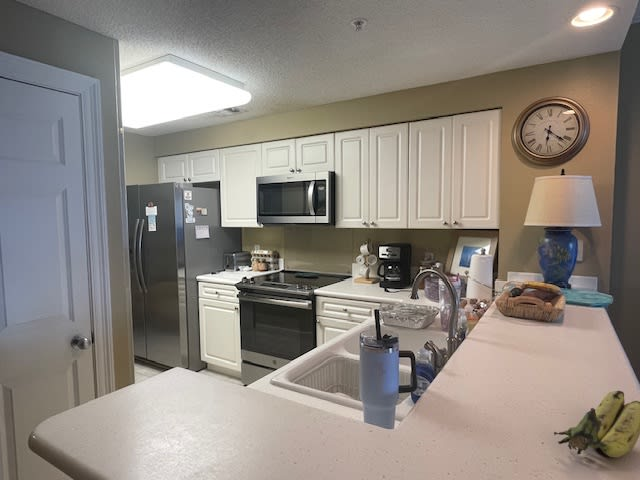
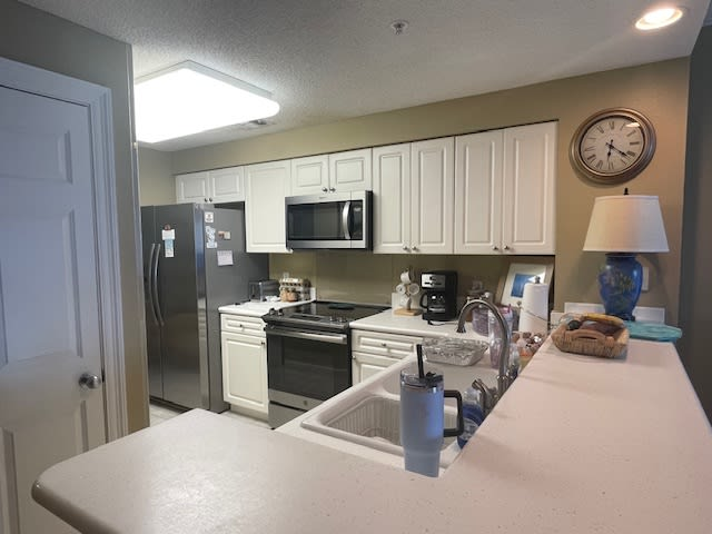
- banana (605, 425)
